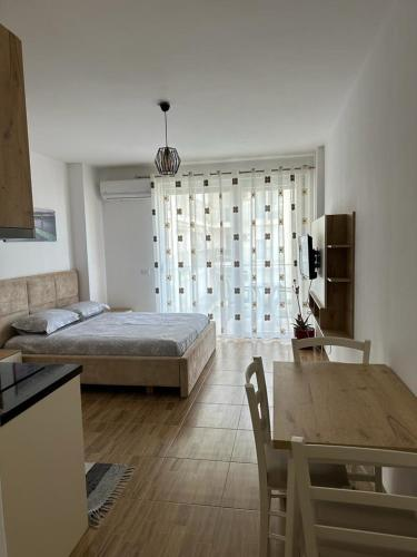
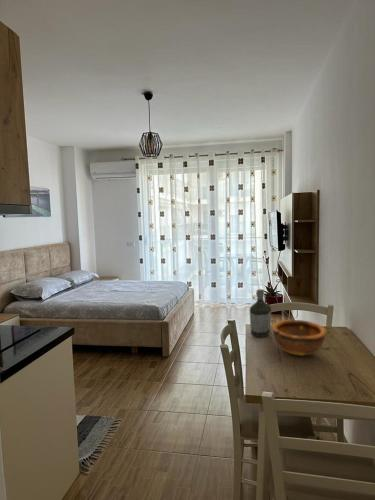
+ bowl (298, 339)
+ bottle (260, 312)
